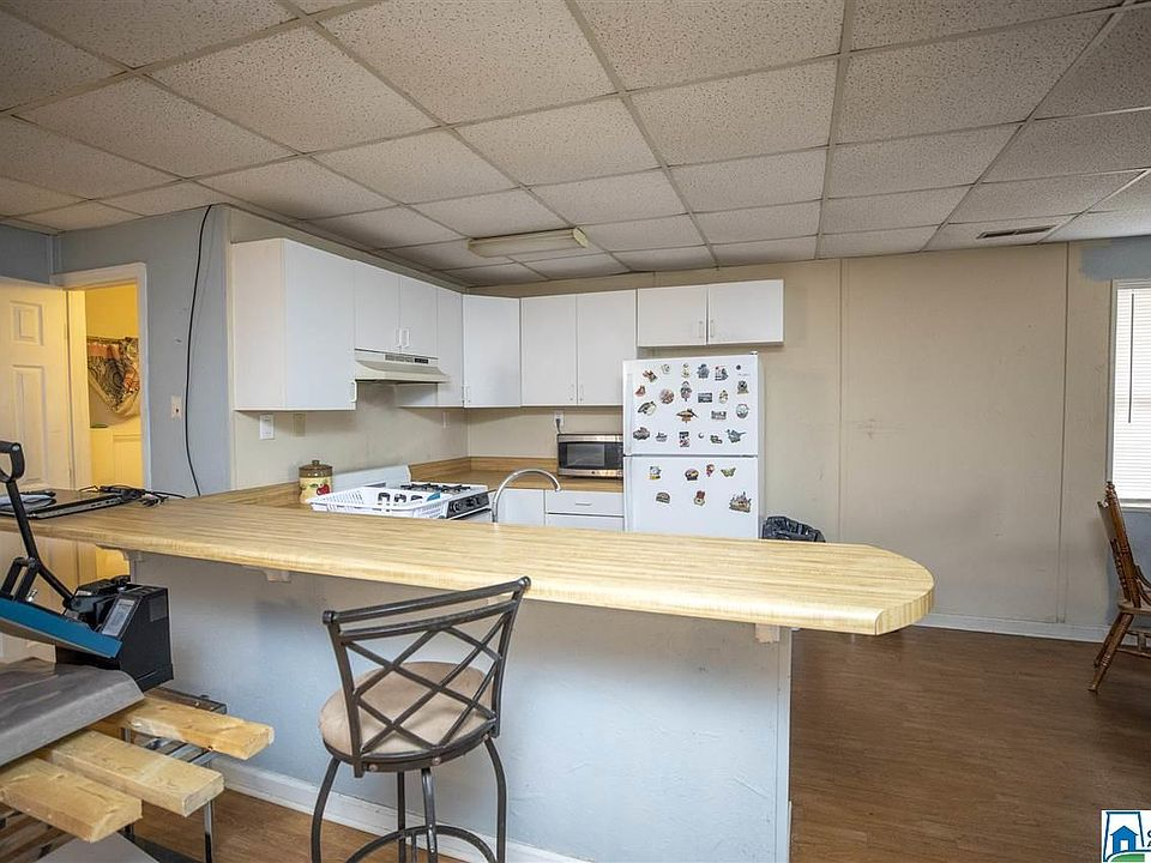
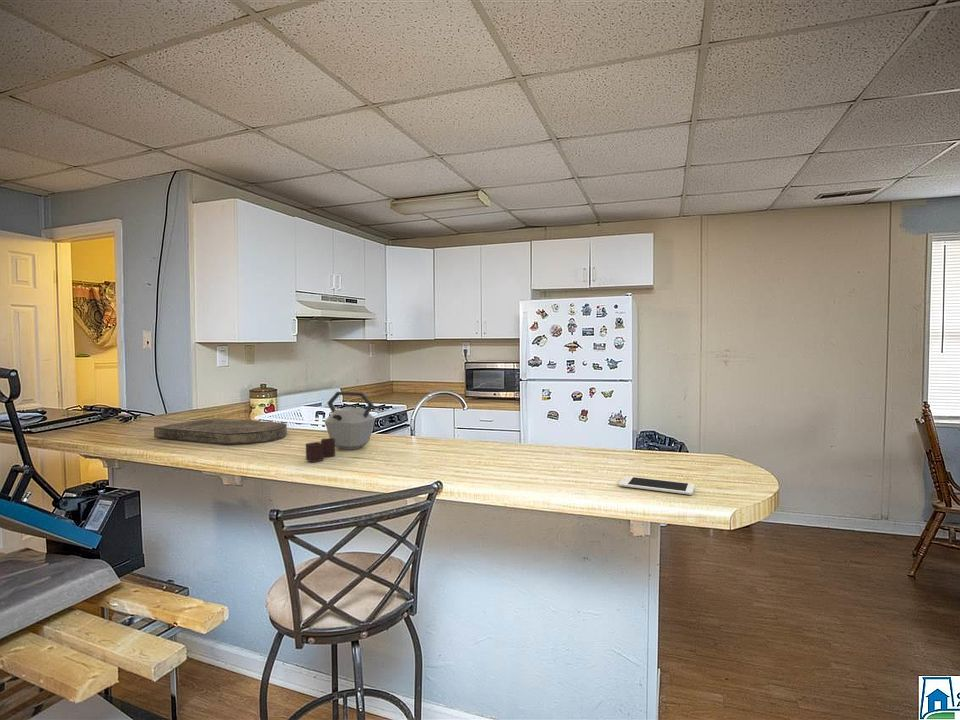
+ cutting board (229, 430)
+ kettle (337, 423)
+ cell phone (656, 484)
